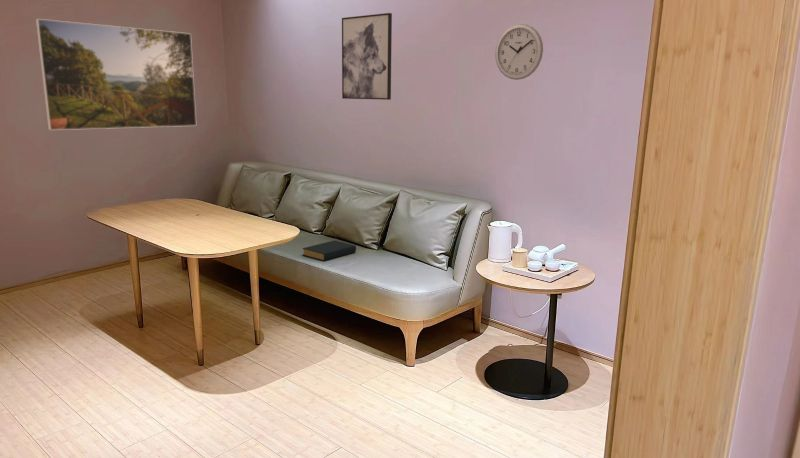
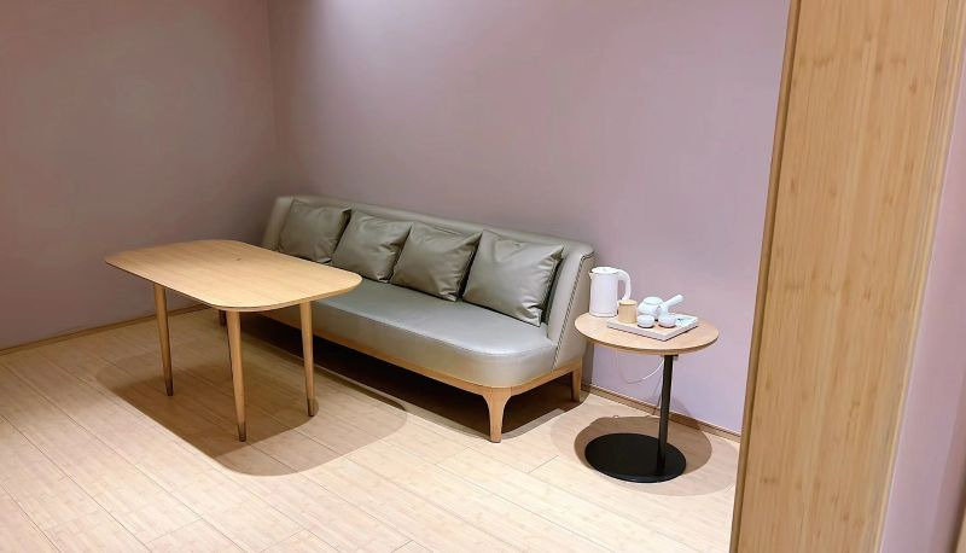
- wall clock (517, 51)
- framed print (124, 78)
- hardback book (329, 250)
- wall art (365, 58)
